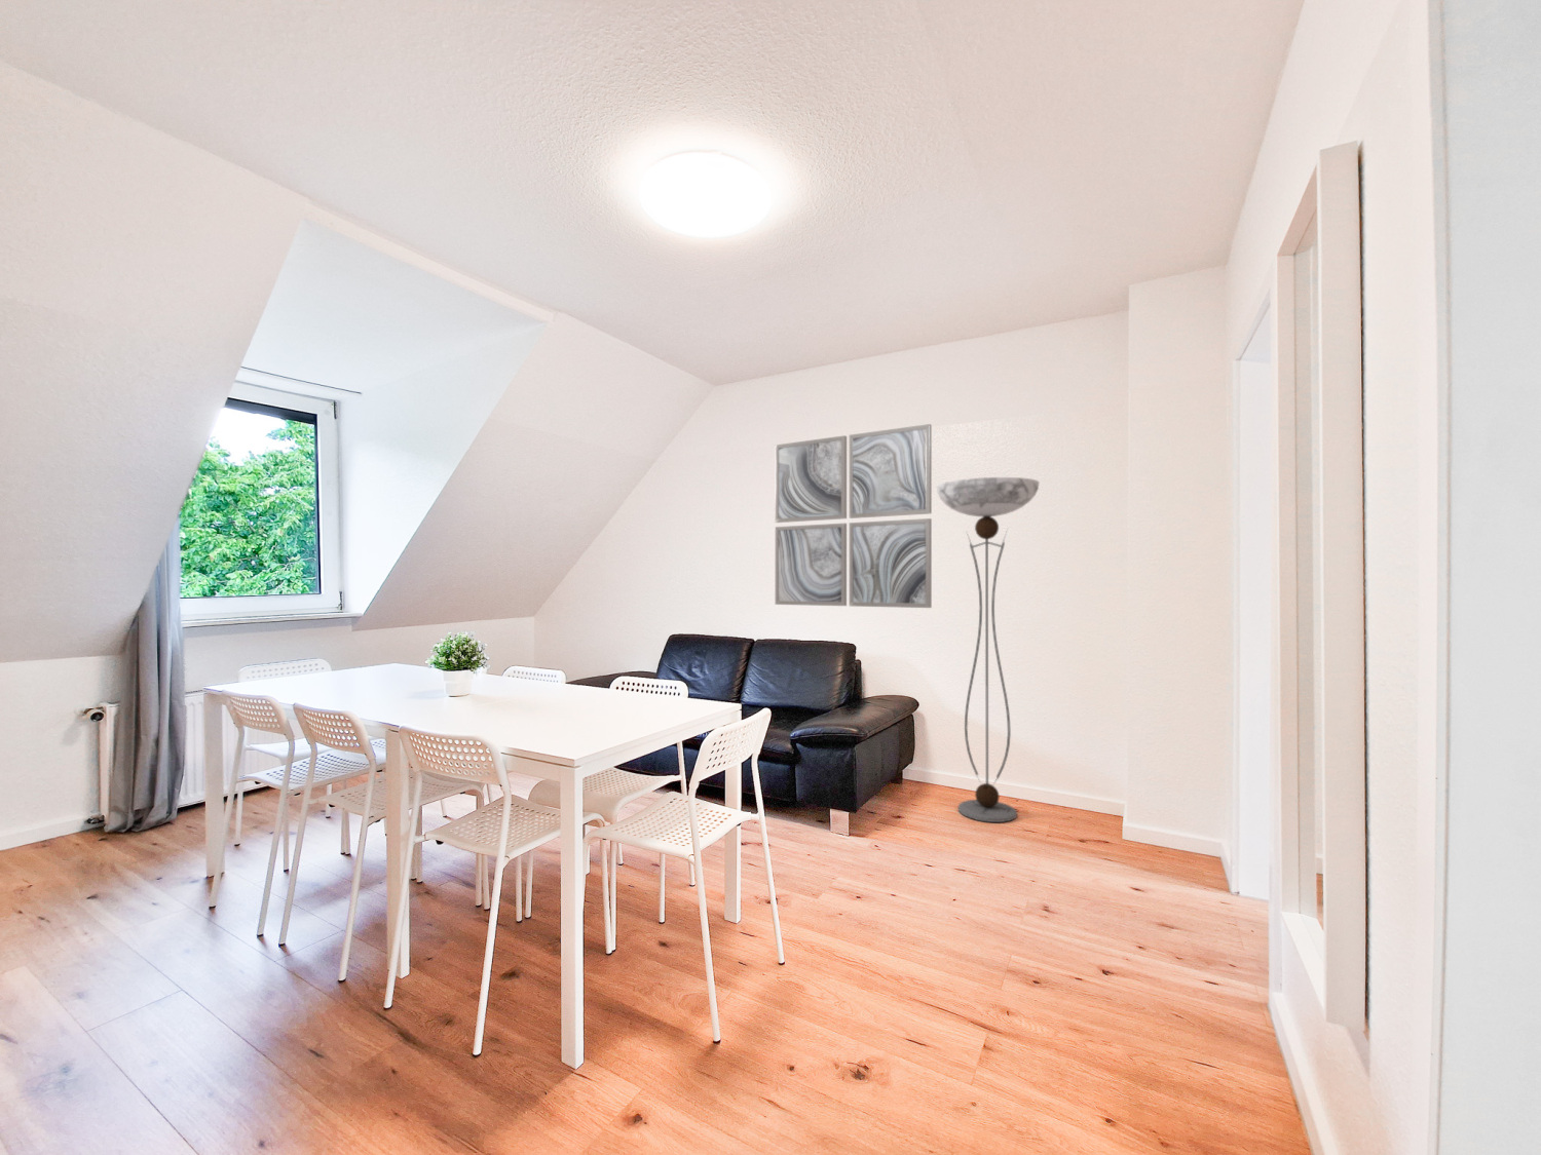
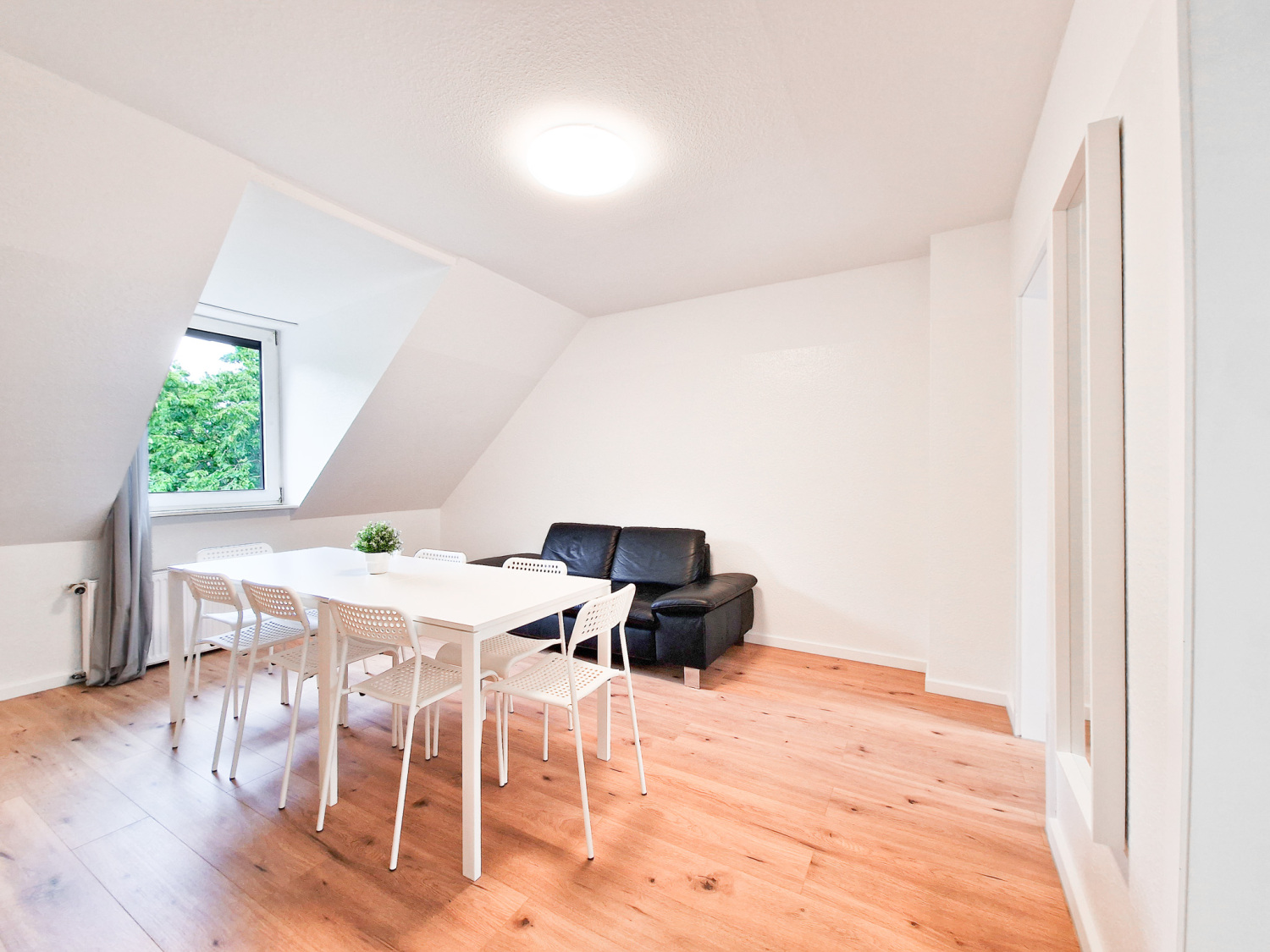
- floor lamp (986, 648)
- wall art (849, 523)
